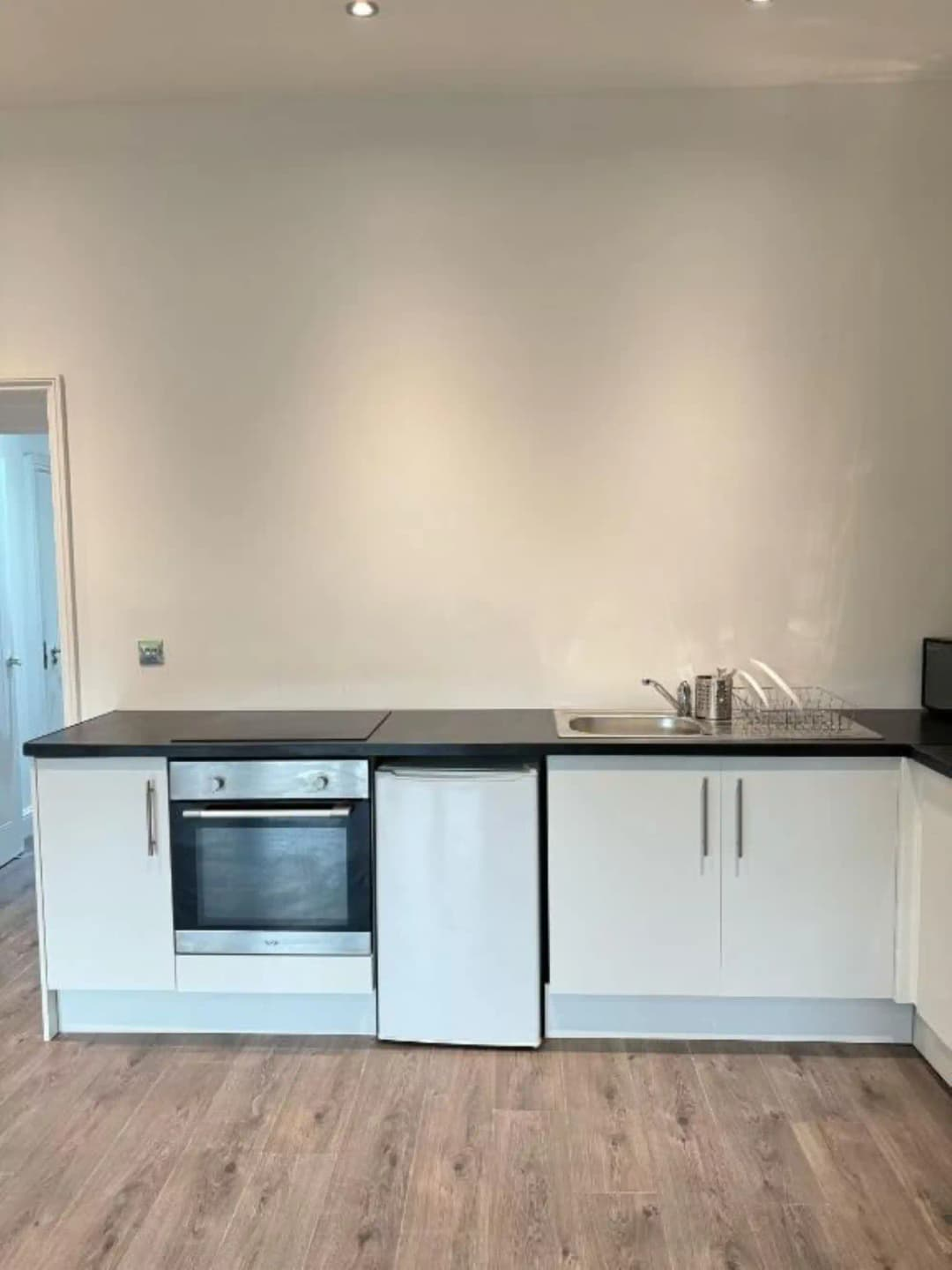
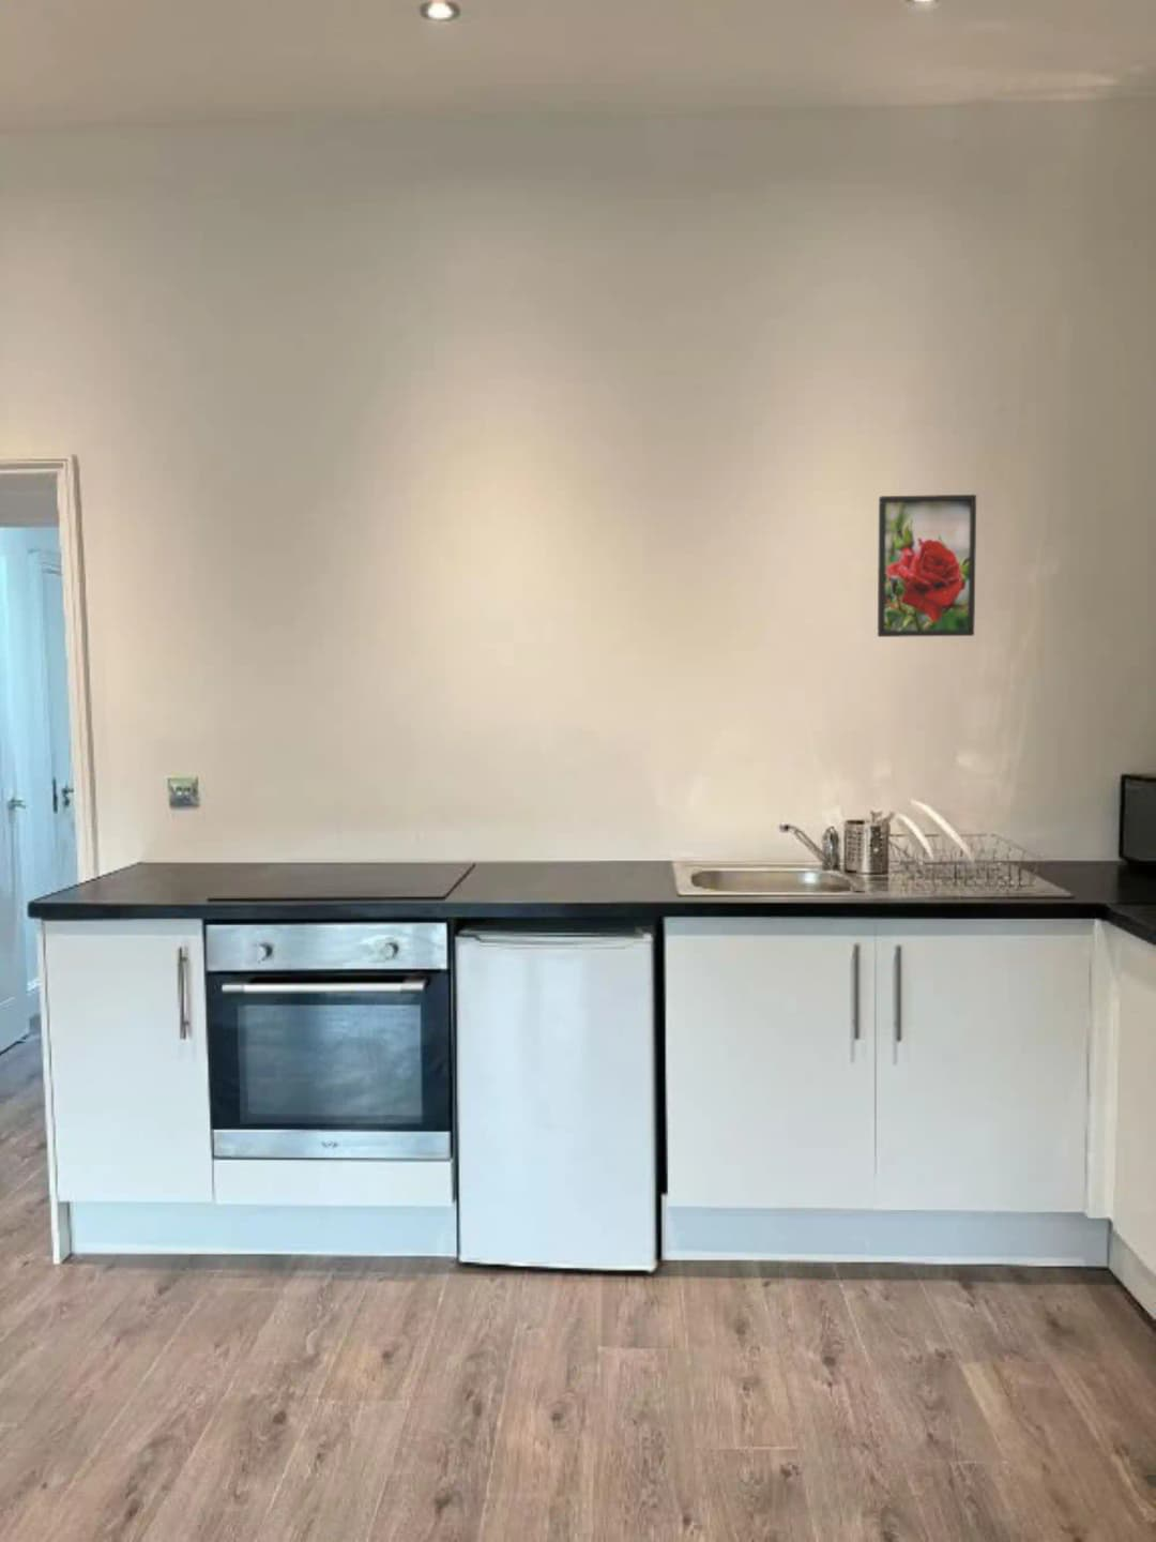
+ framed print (925, 566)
